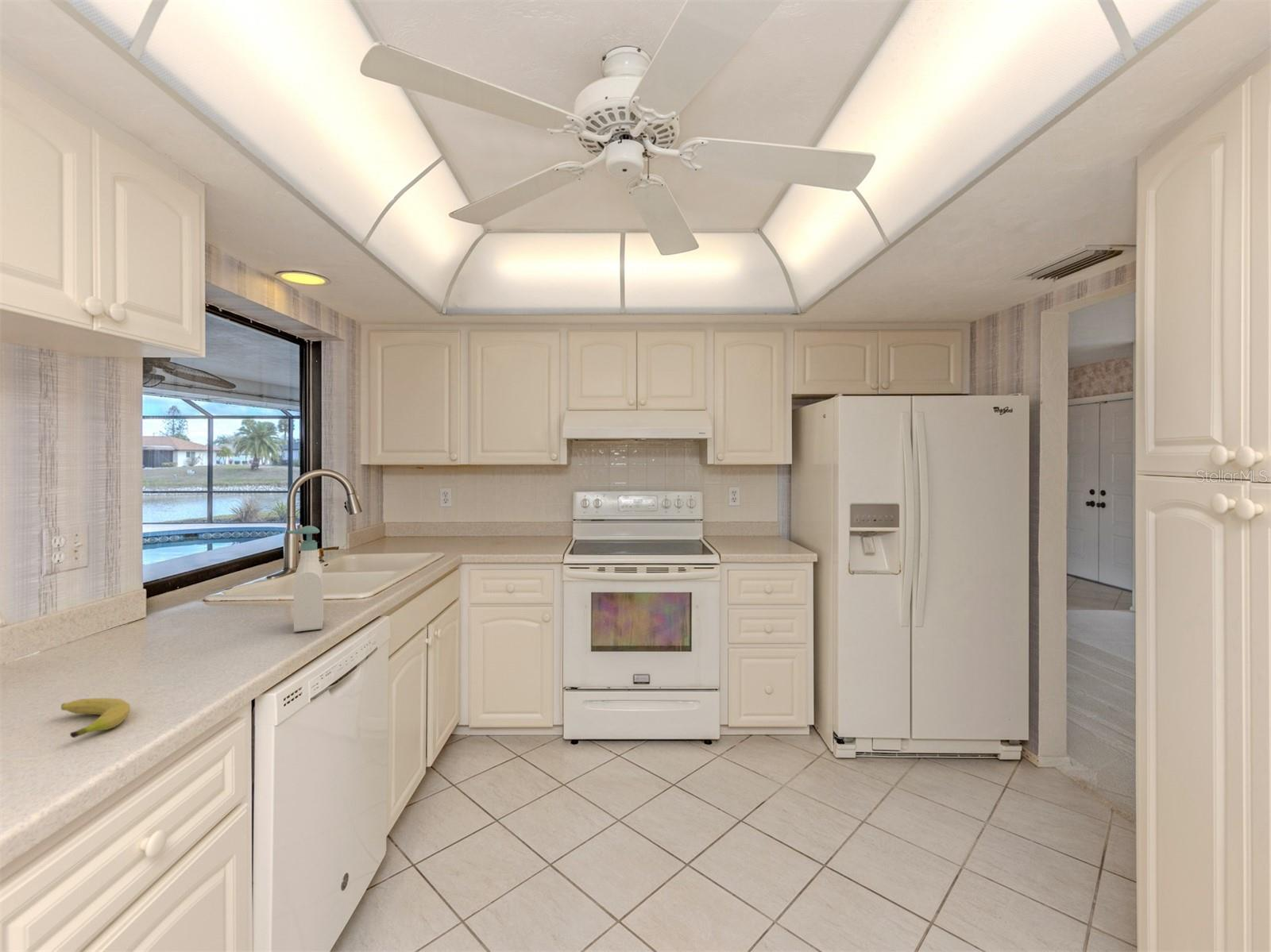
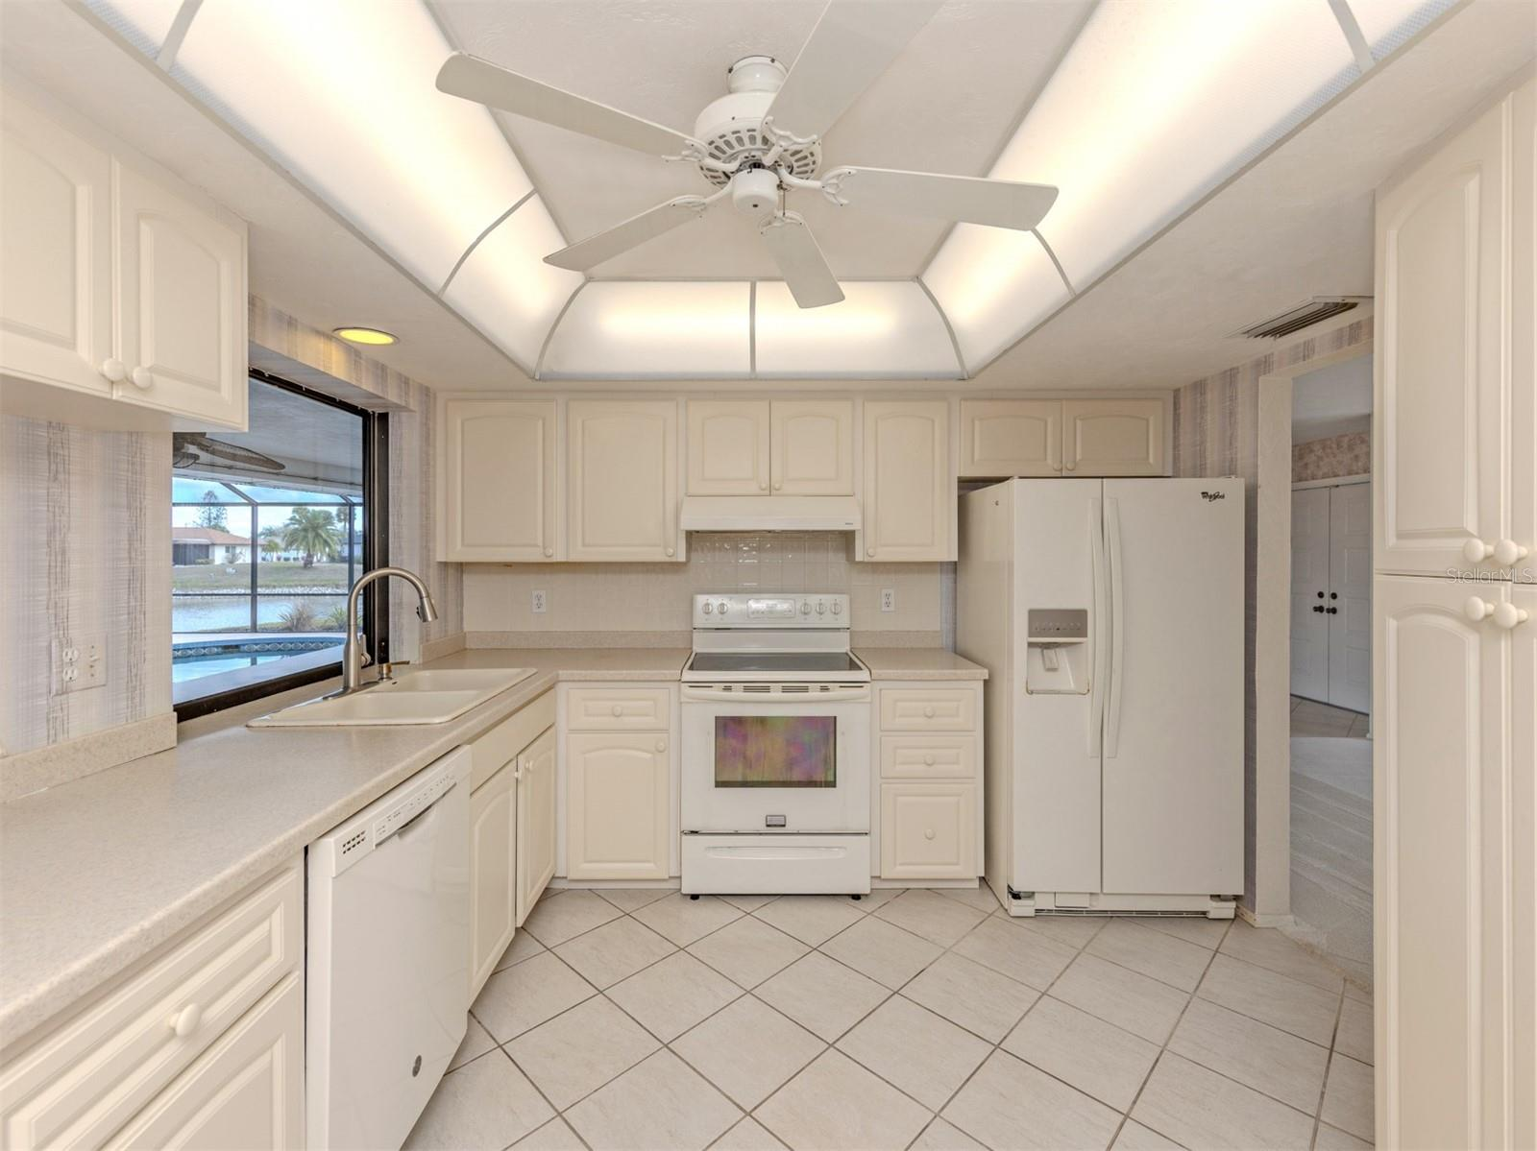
- fruit (88, 714)
- soap bottle (305, 576)
